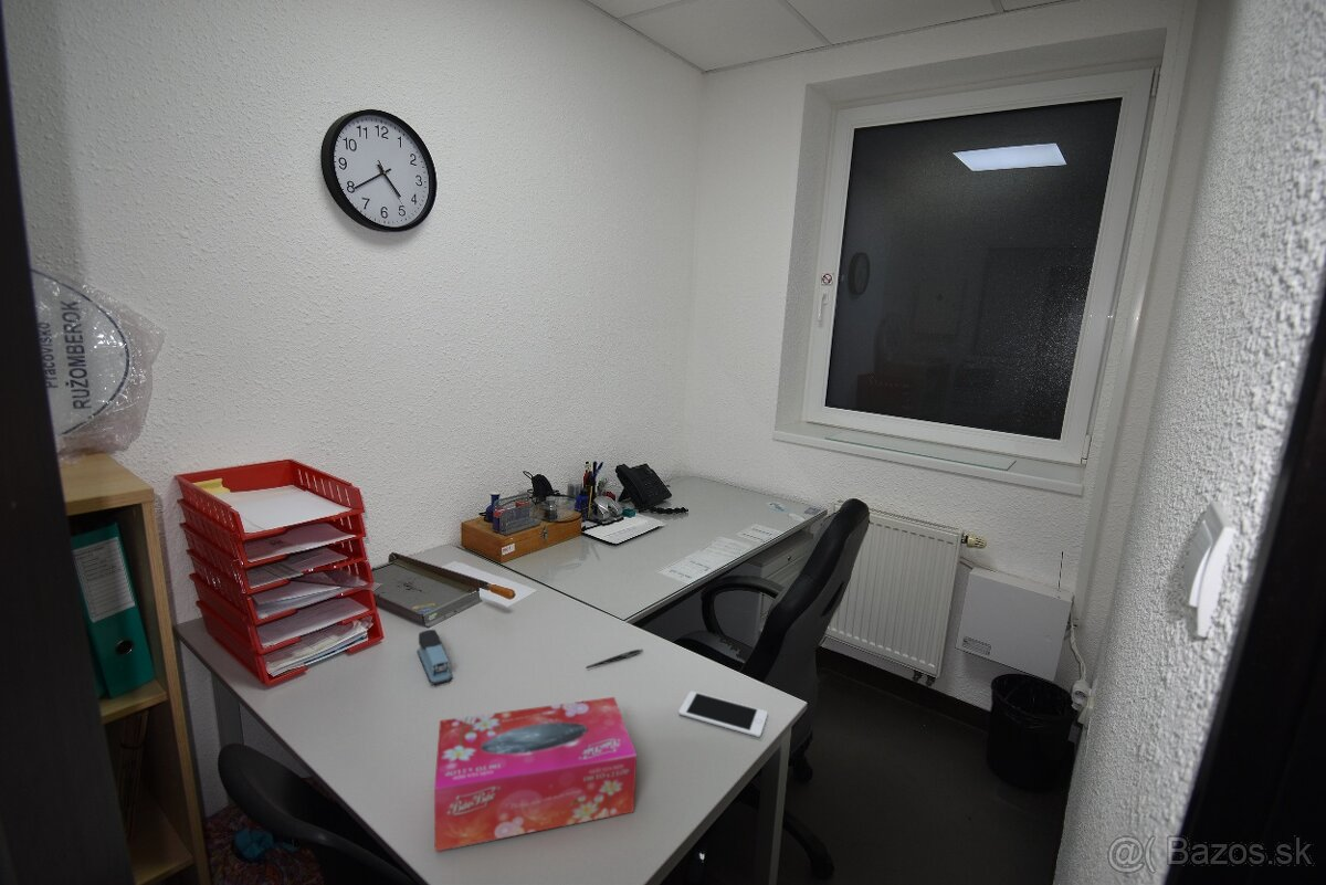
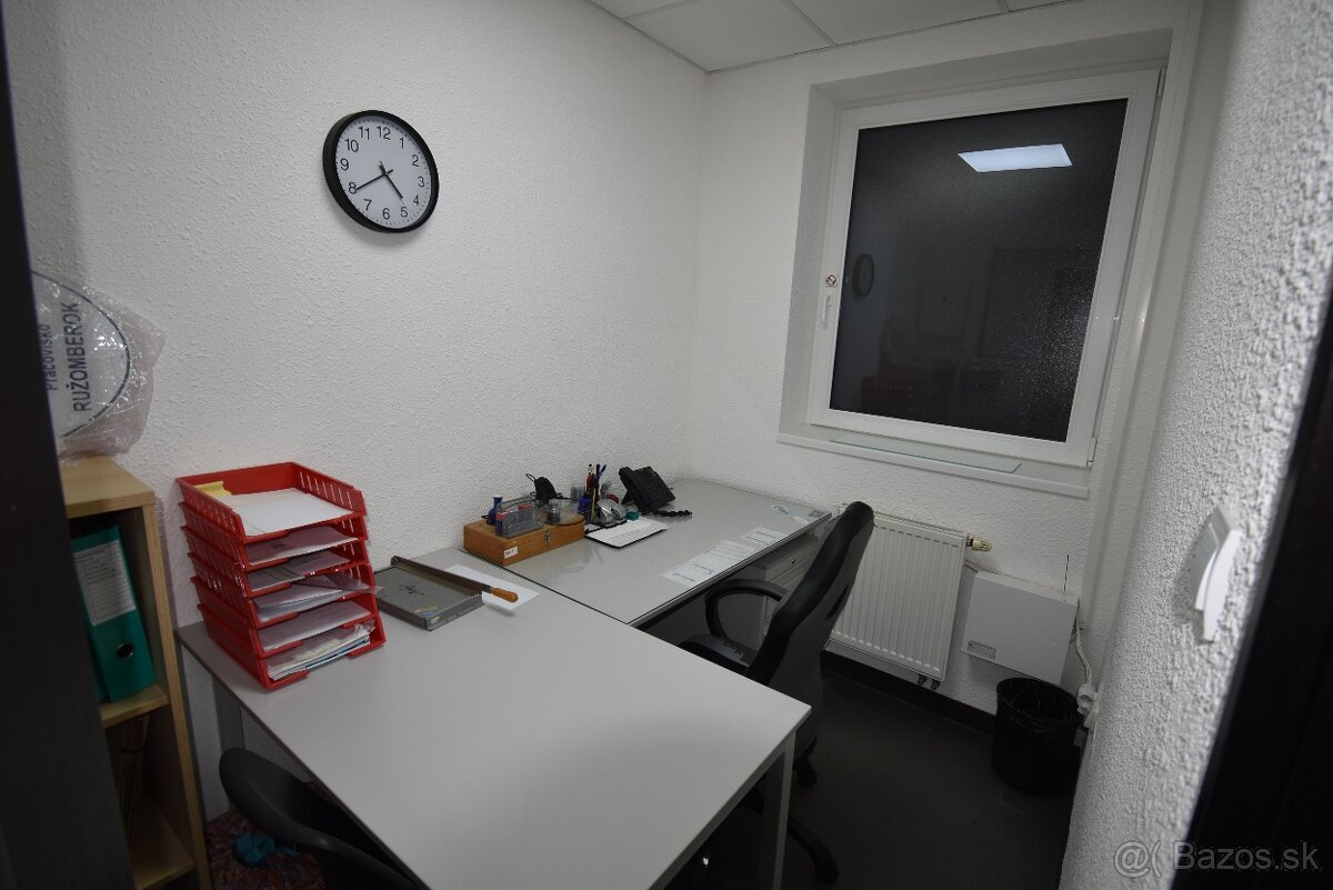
- tissue box (535, 765)
- stapler (433, 653)
- cell phone (723, 713)
- pen (614, 657)
